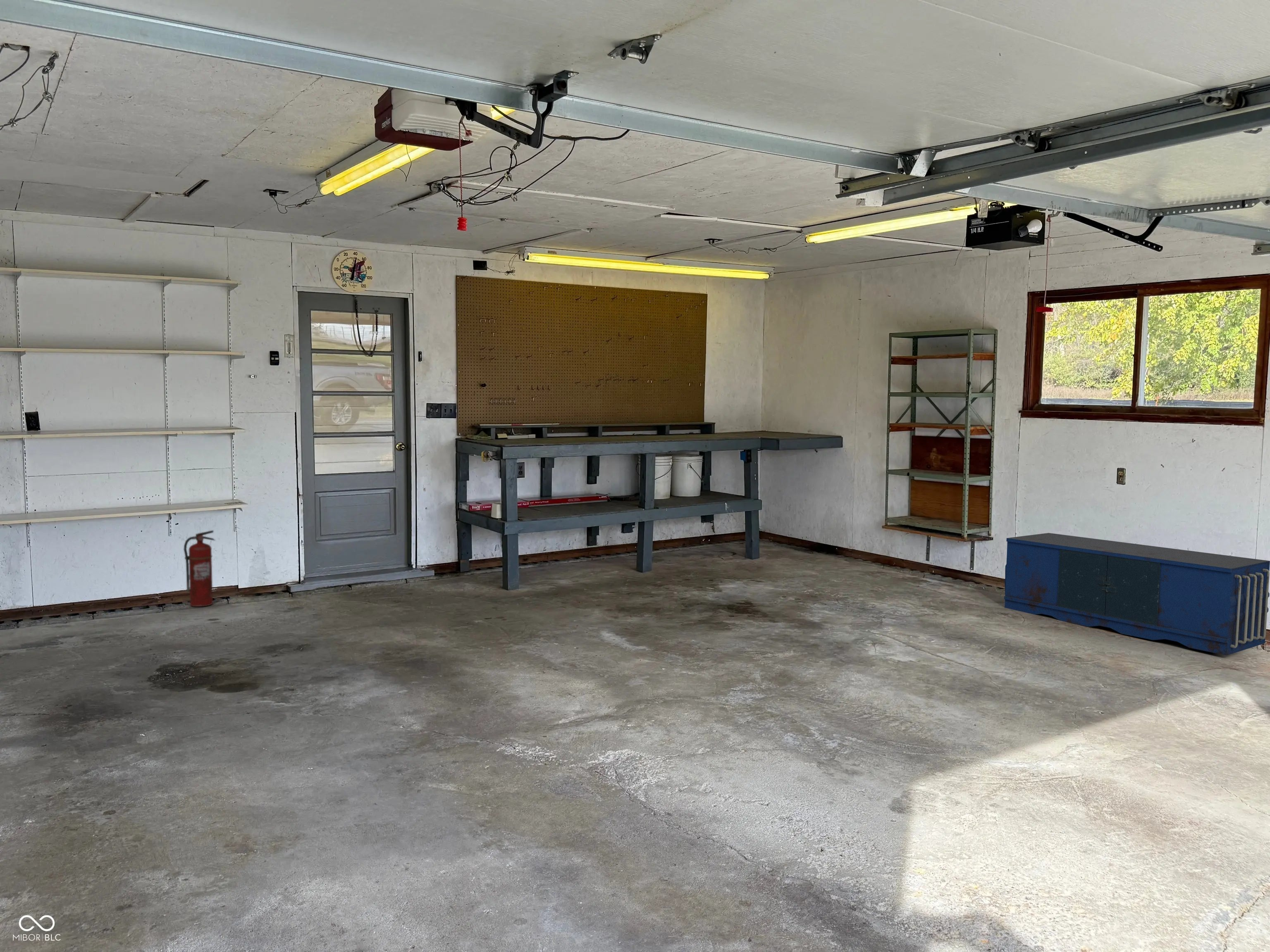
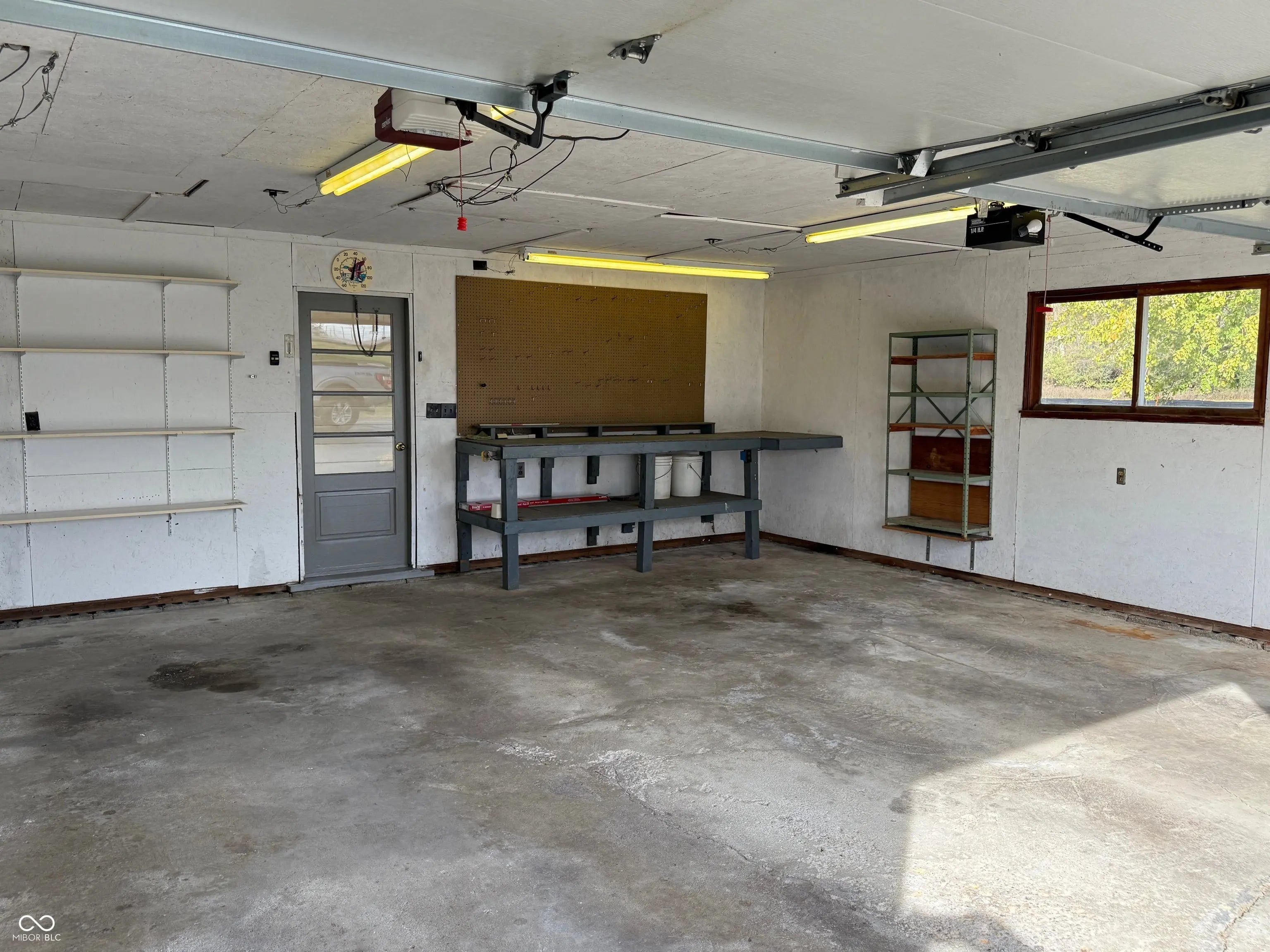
- shipping container (1126, 587)
- fire extinguisher (200, 568)
